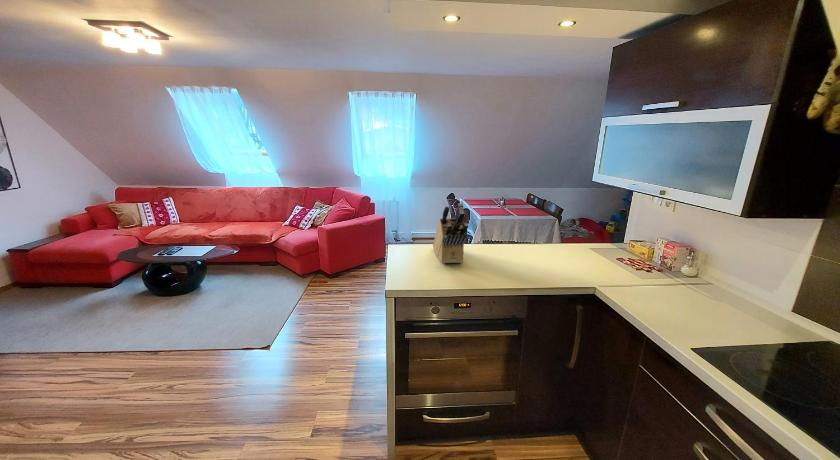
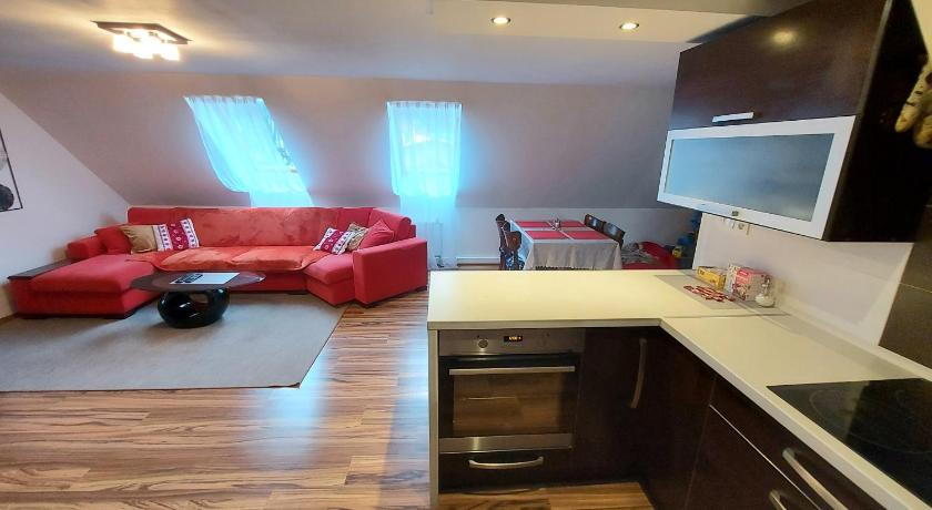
- knife block (449, 230)
